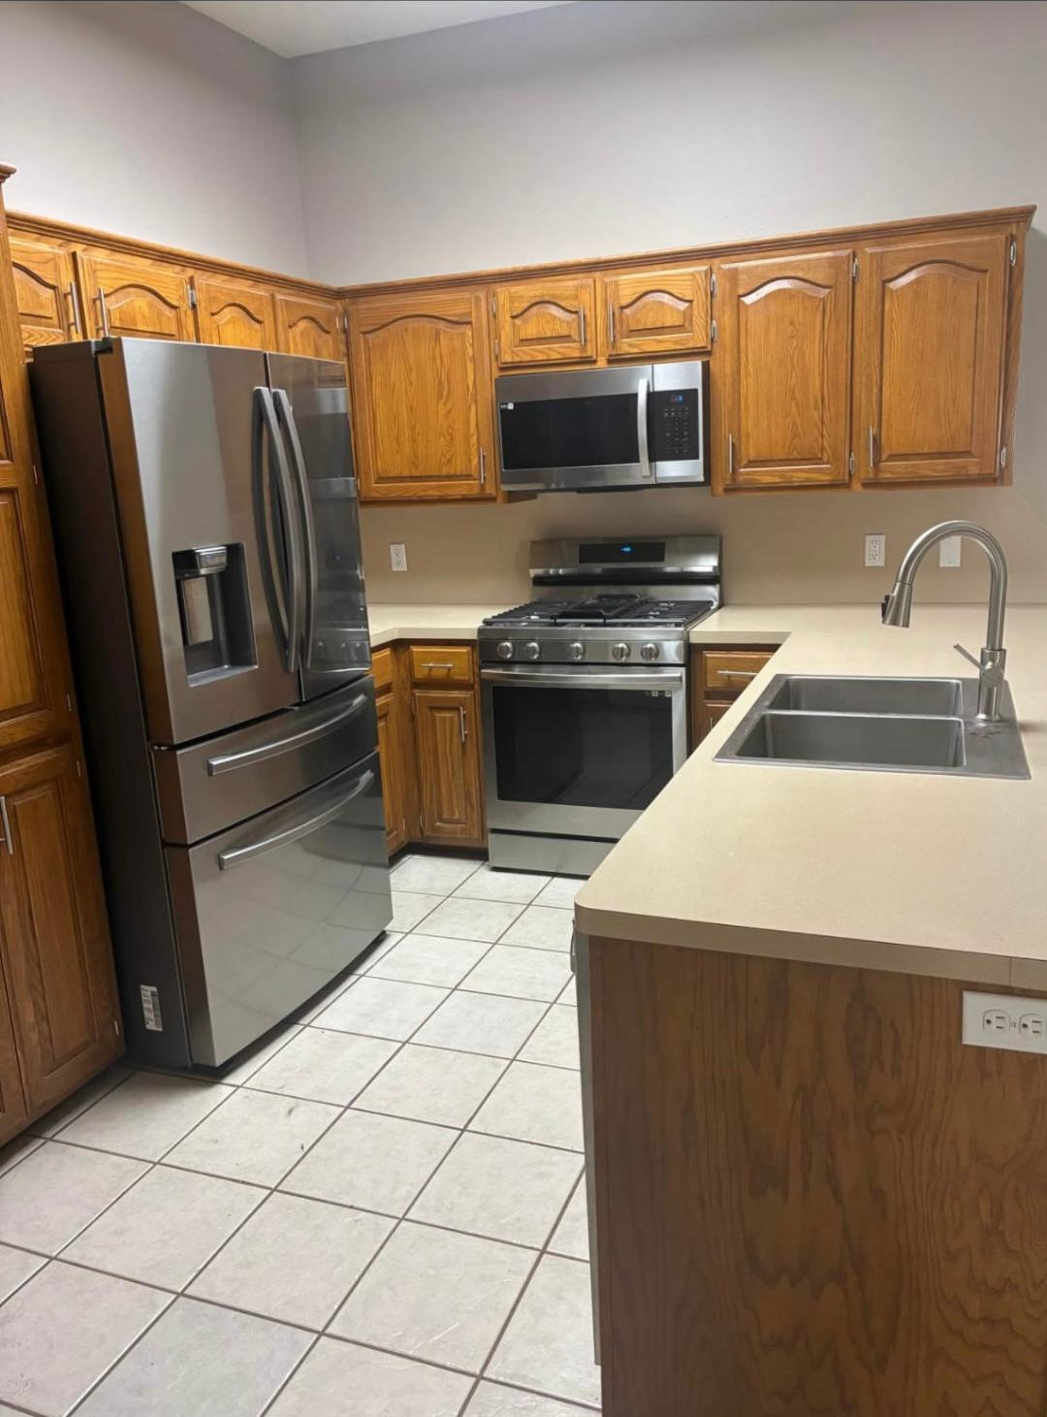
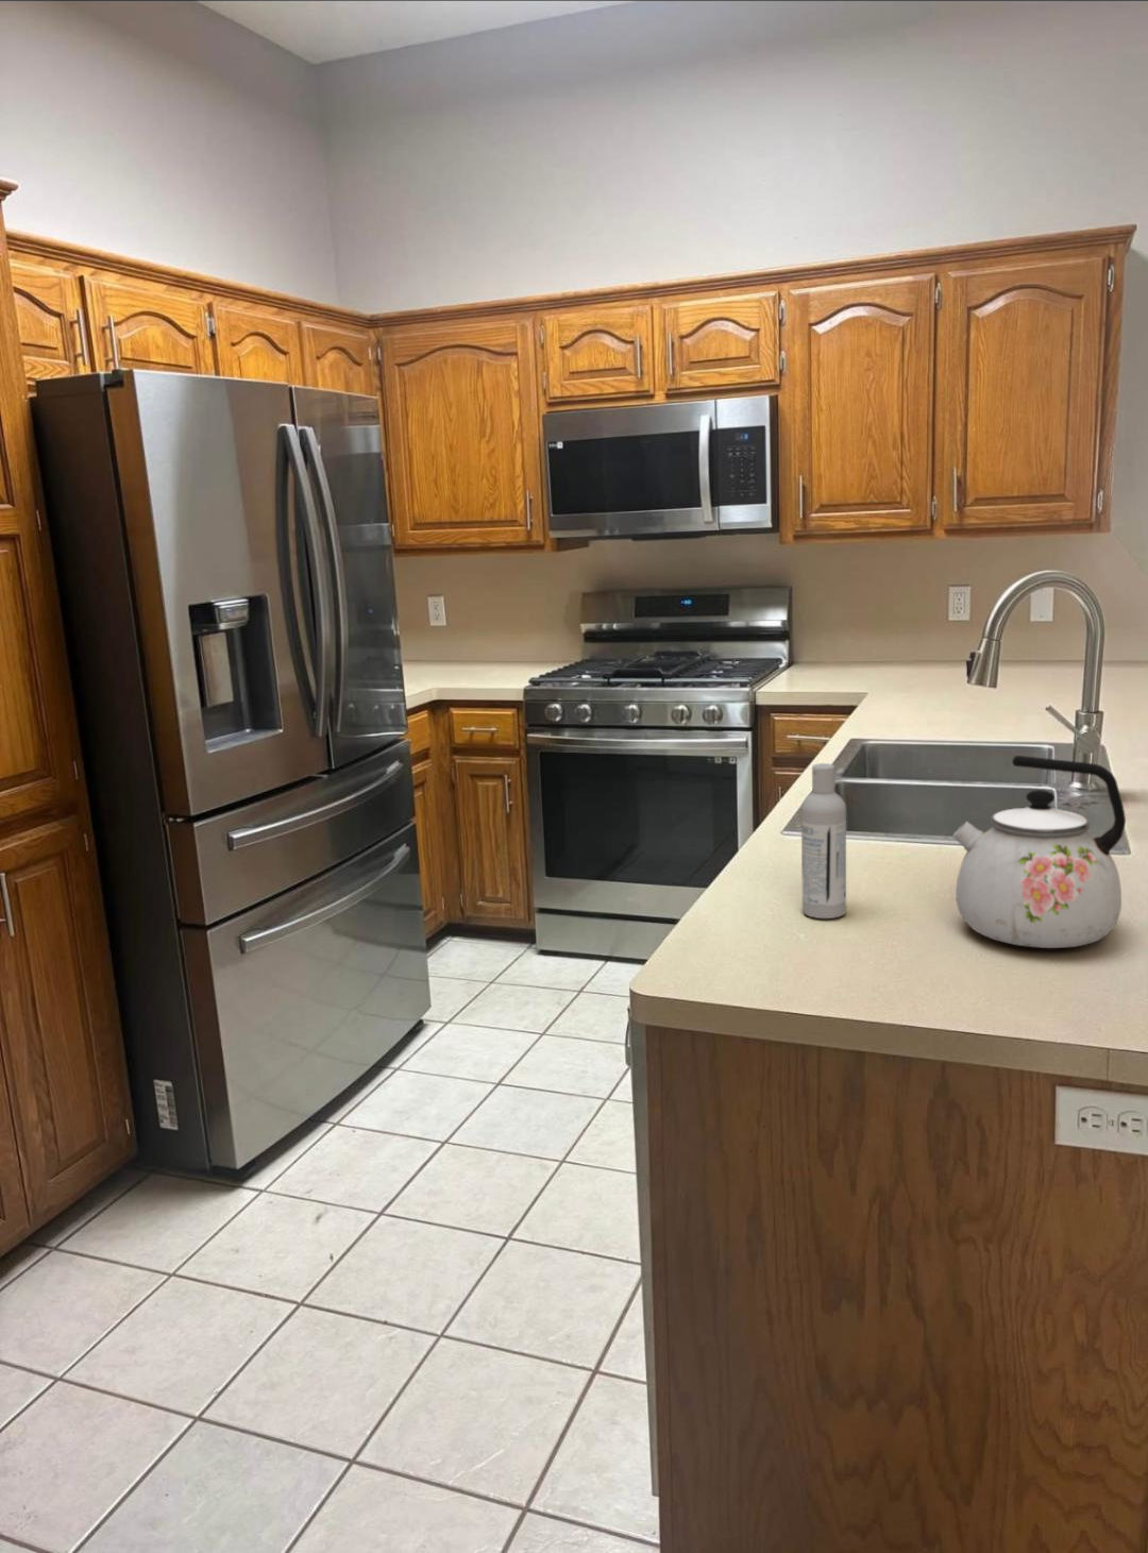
+ kettle (1036, 846)
+ bottle (824, 839)
